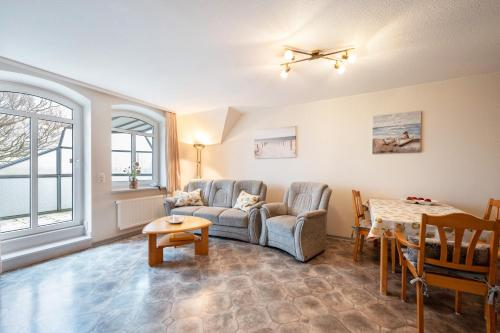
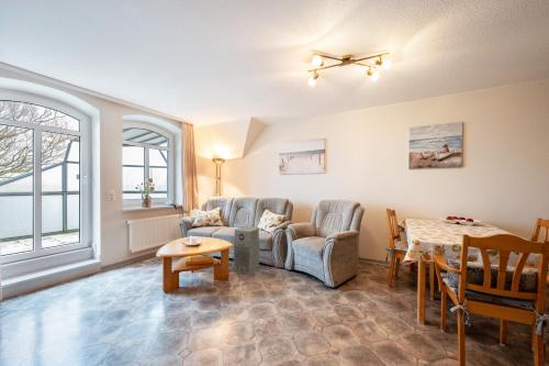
+ air purifier (247, 248)
